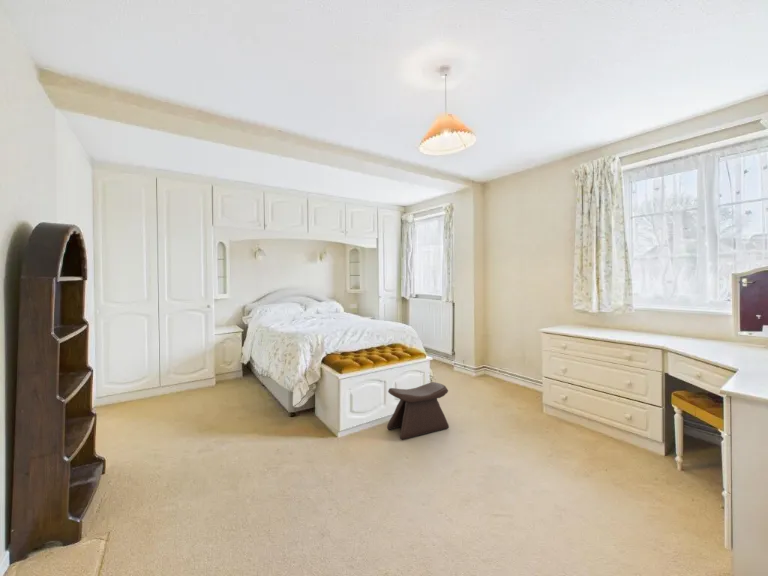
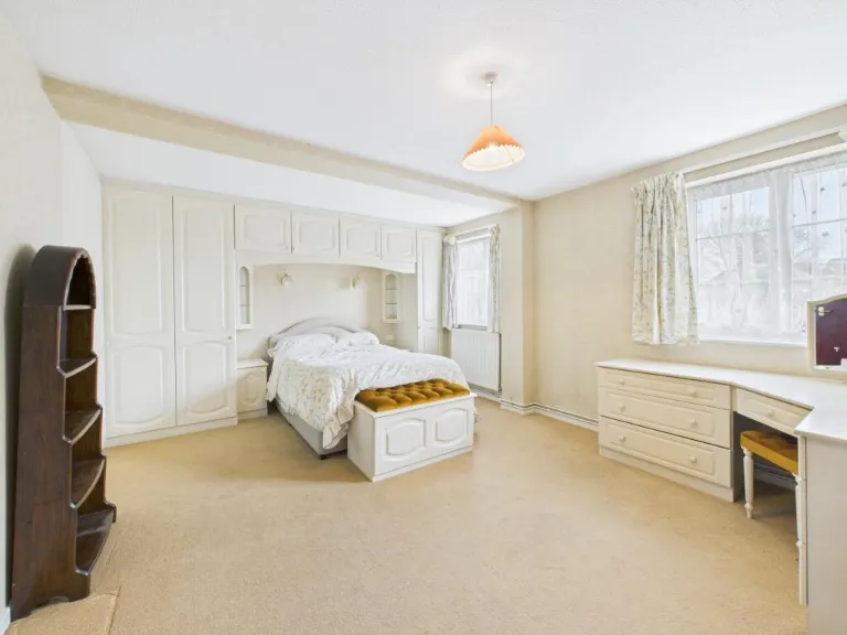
- stool (418, 407)
